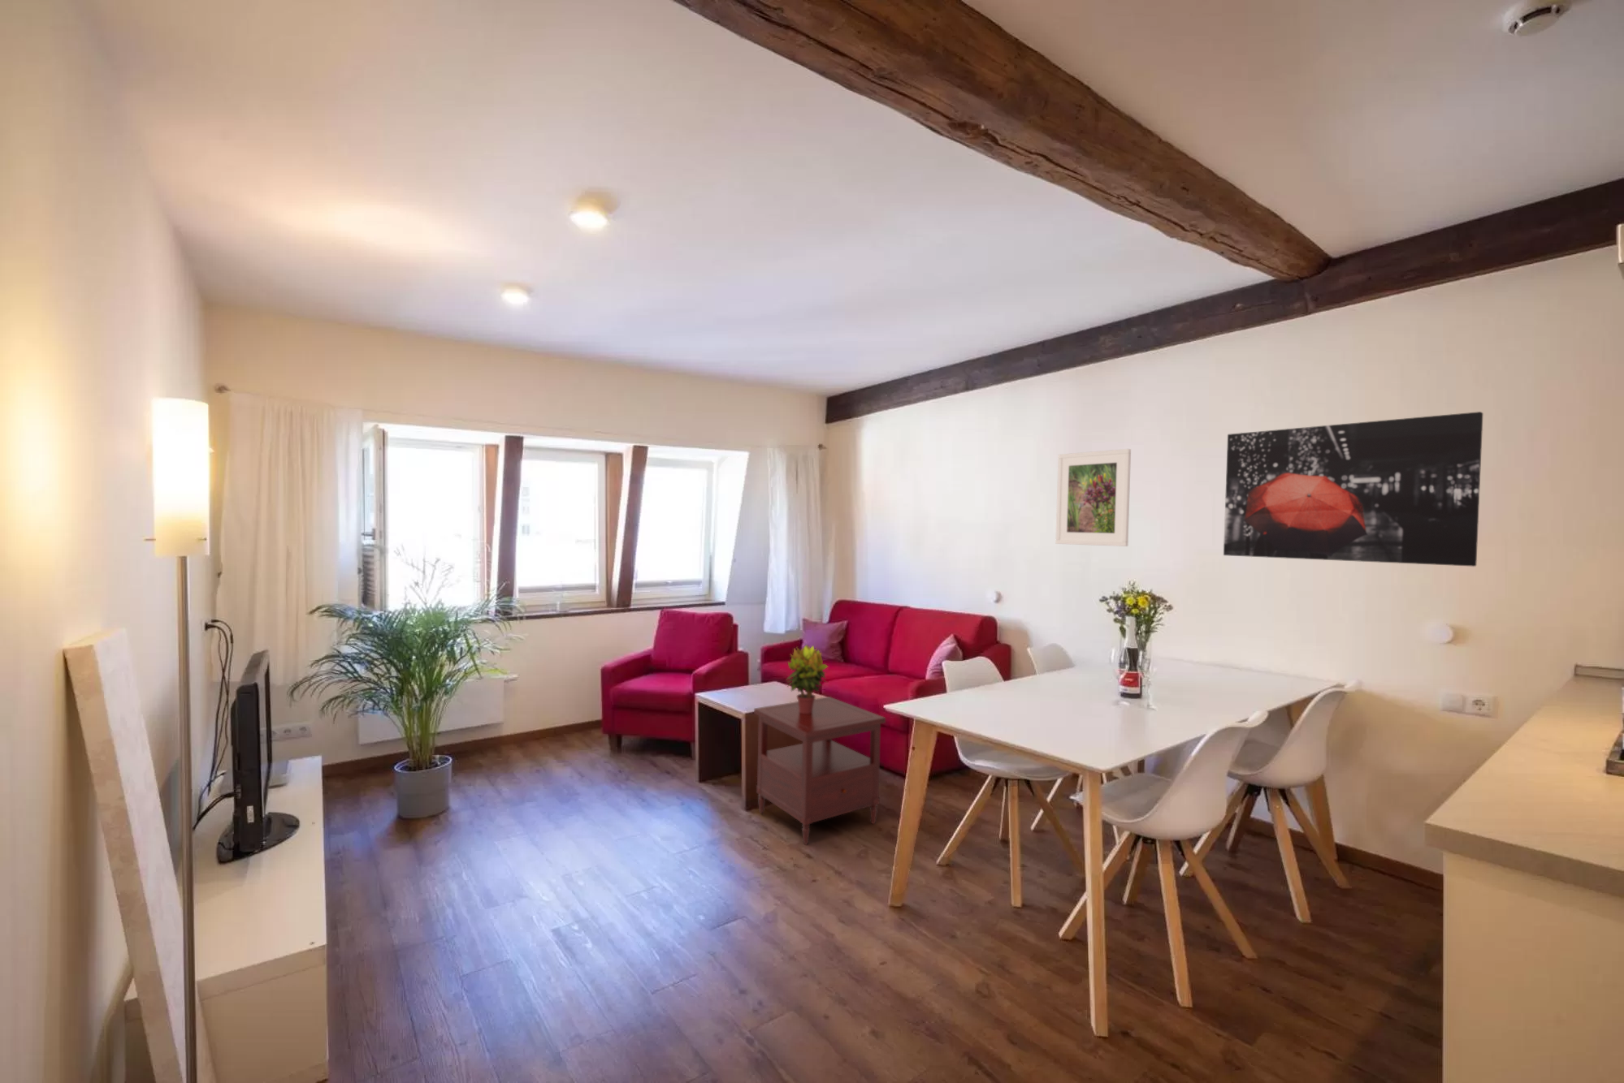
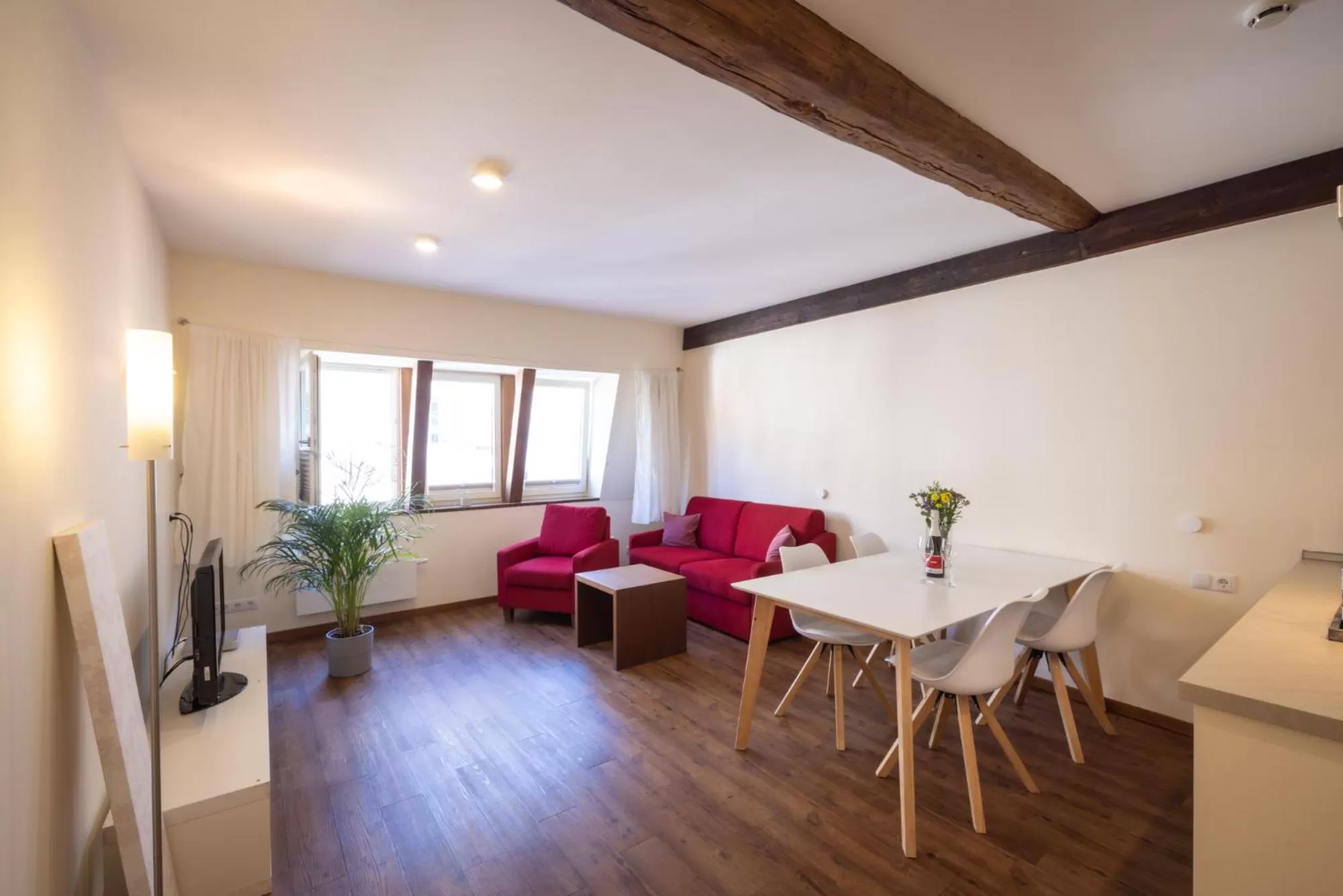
- potted plant (808, 678)
- wall art (1337, 492)
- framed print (1091, 498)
- side table (817, 765)
